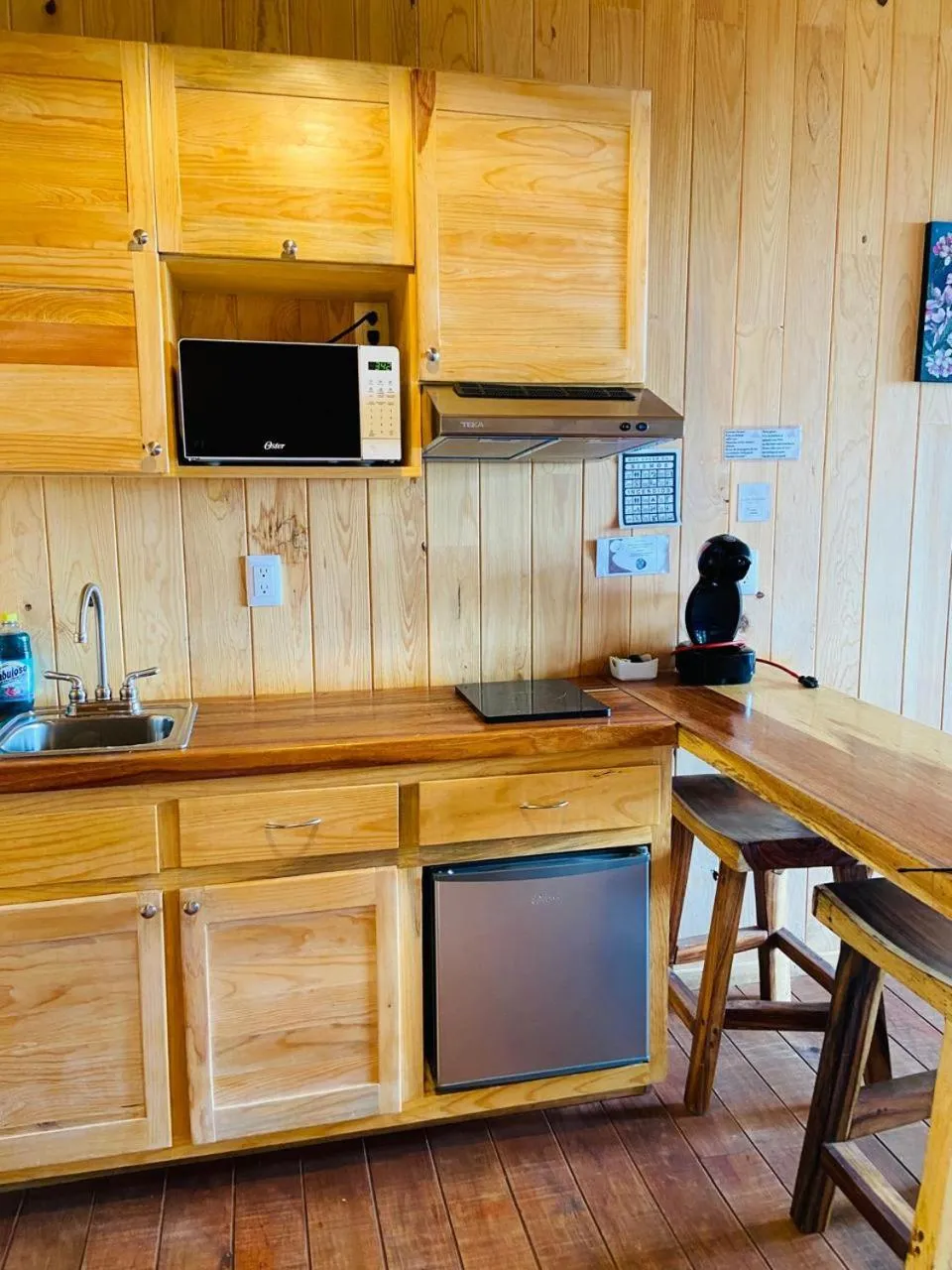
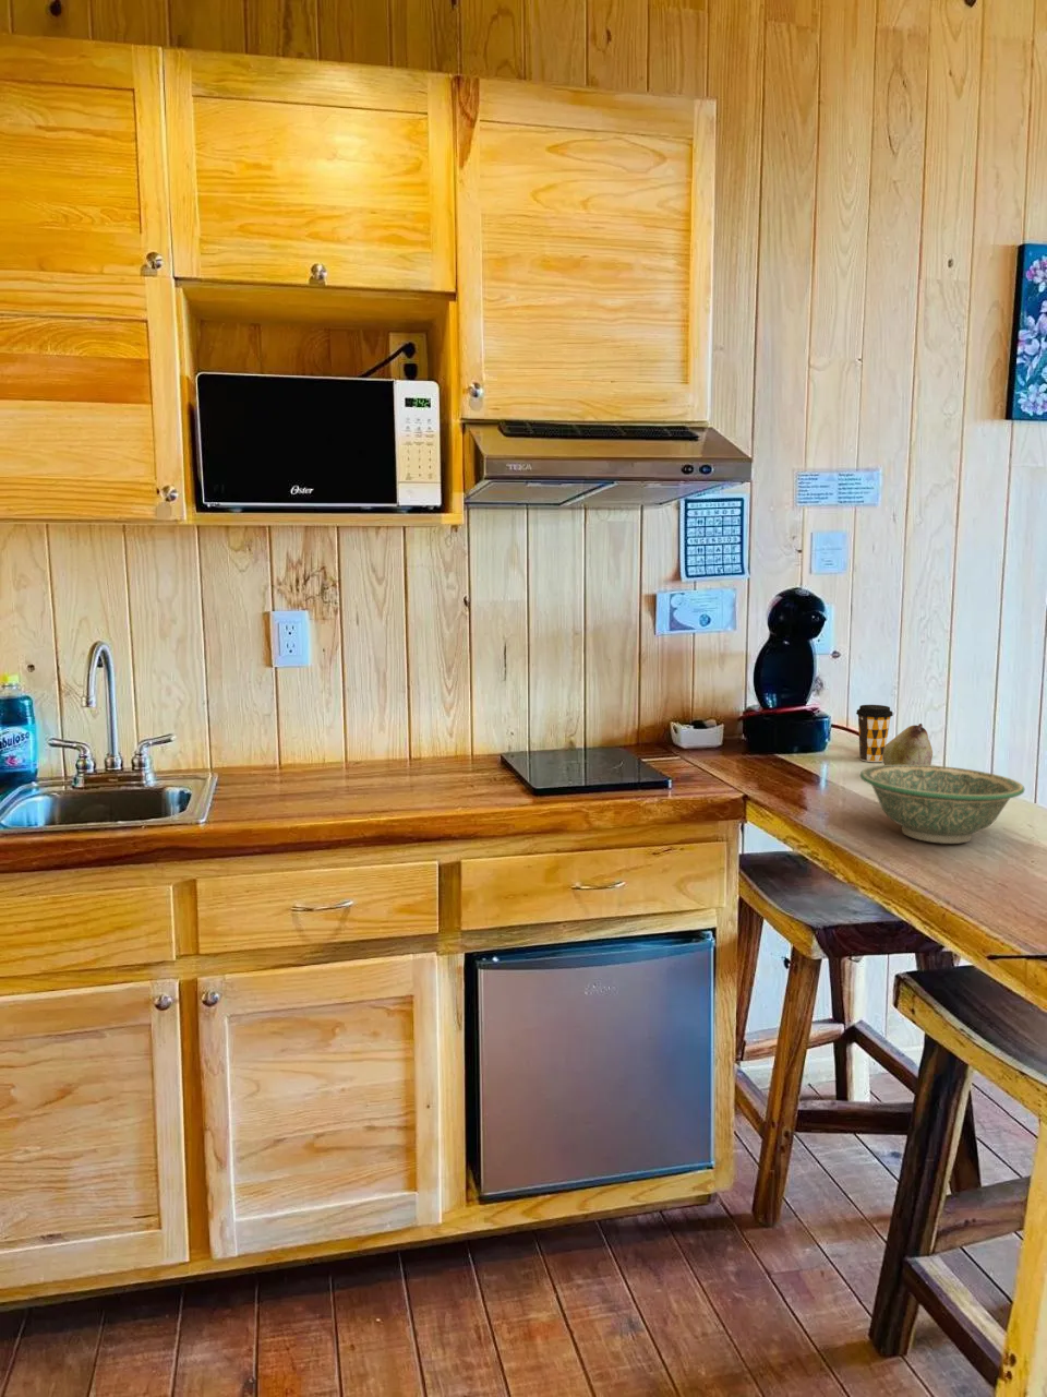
+ coffee cup (872, 733)
+ bowl (938, 805)
+ fruit (907, 750)
